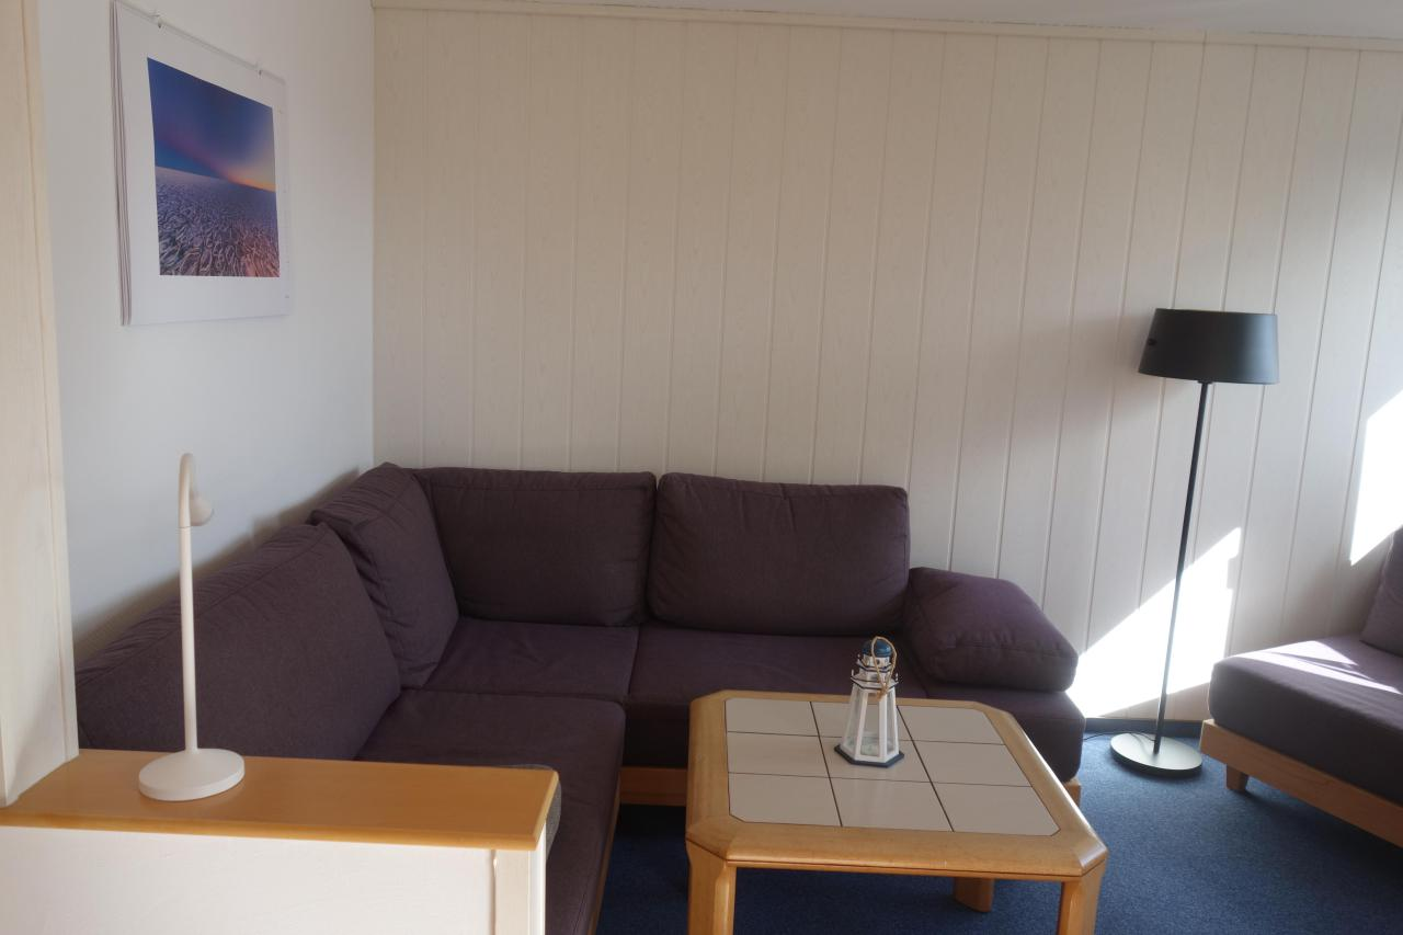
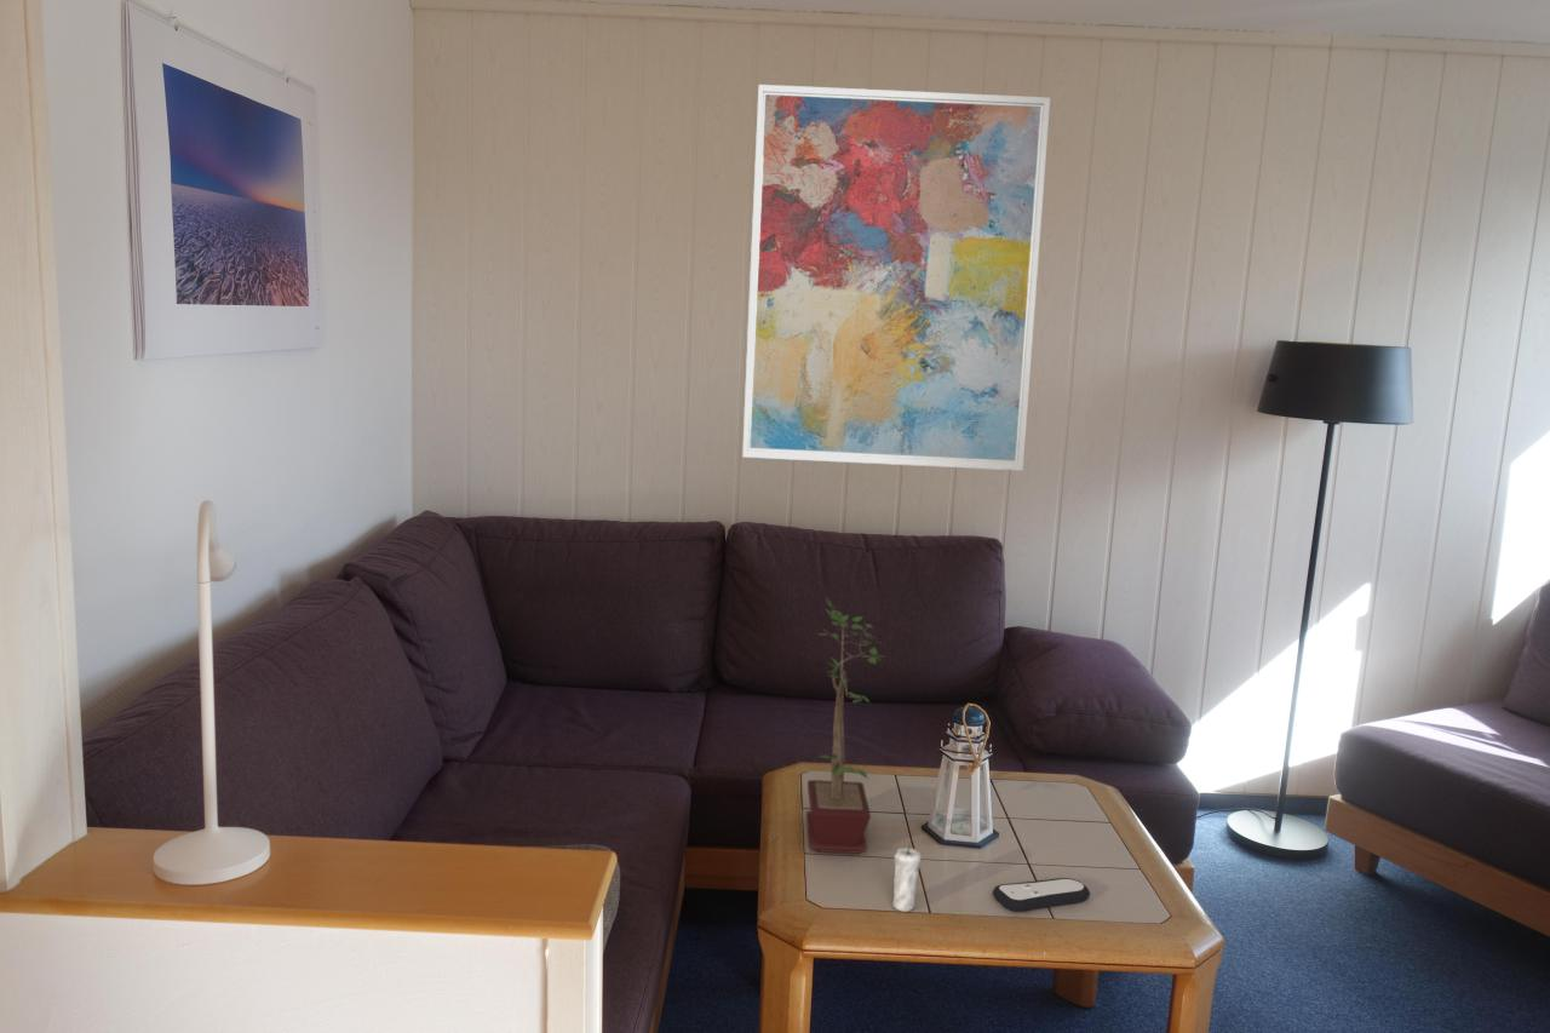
+ remote control (1041, 893)
+ potted plant (854, 702)
+ candle (906, 873)
+ wall art (892, 281)
